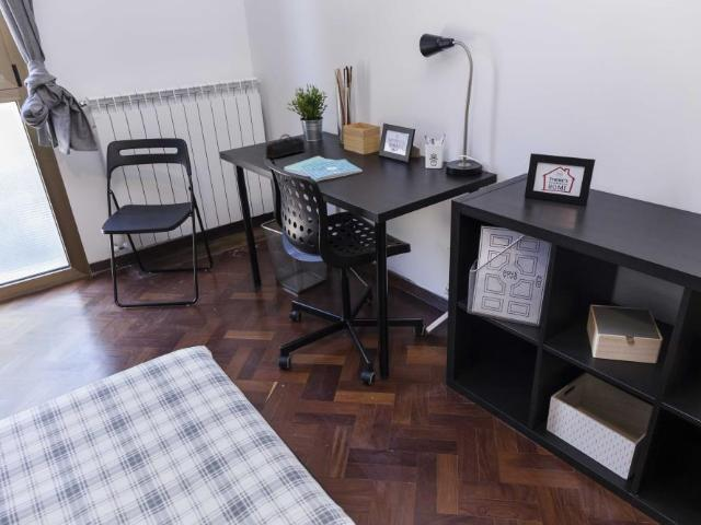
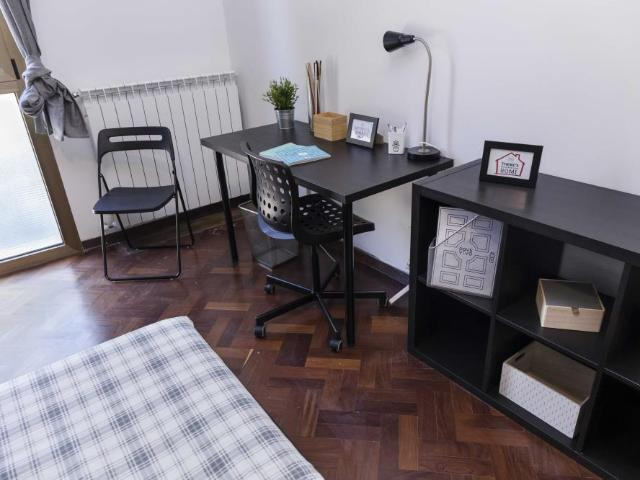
- pencil case (285, 144)
